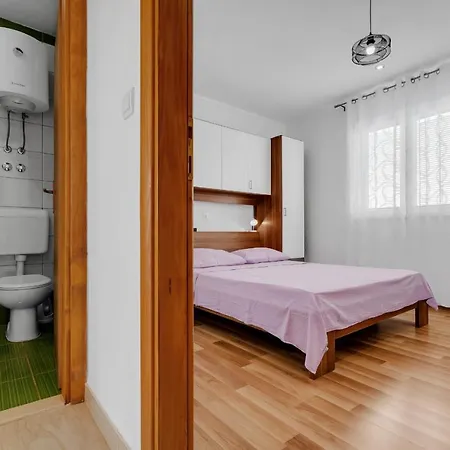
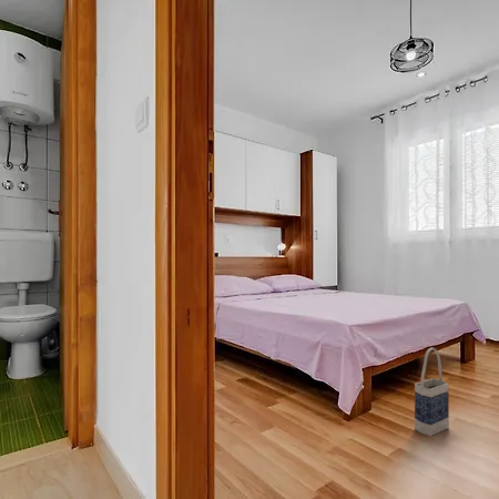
+ bag (431, 388)
